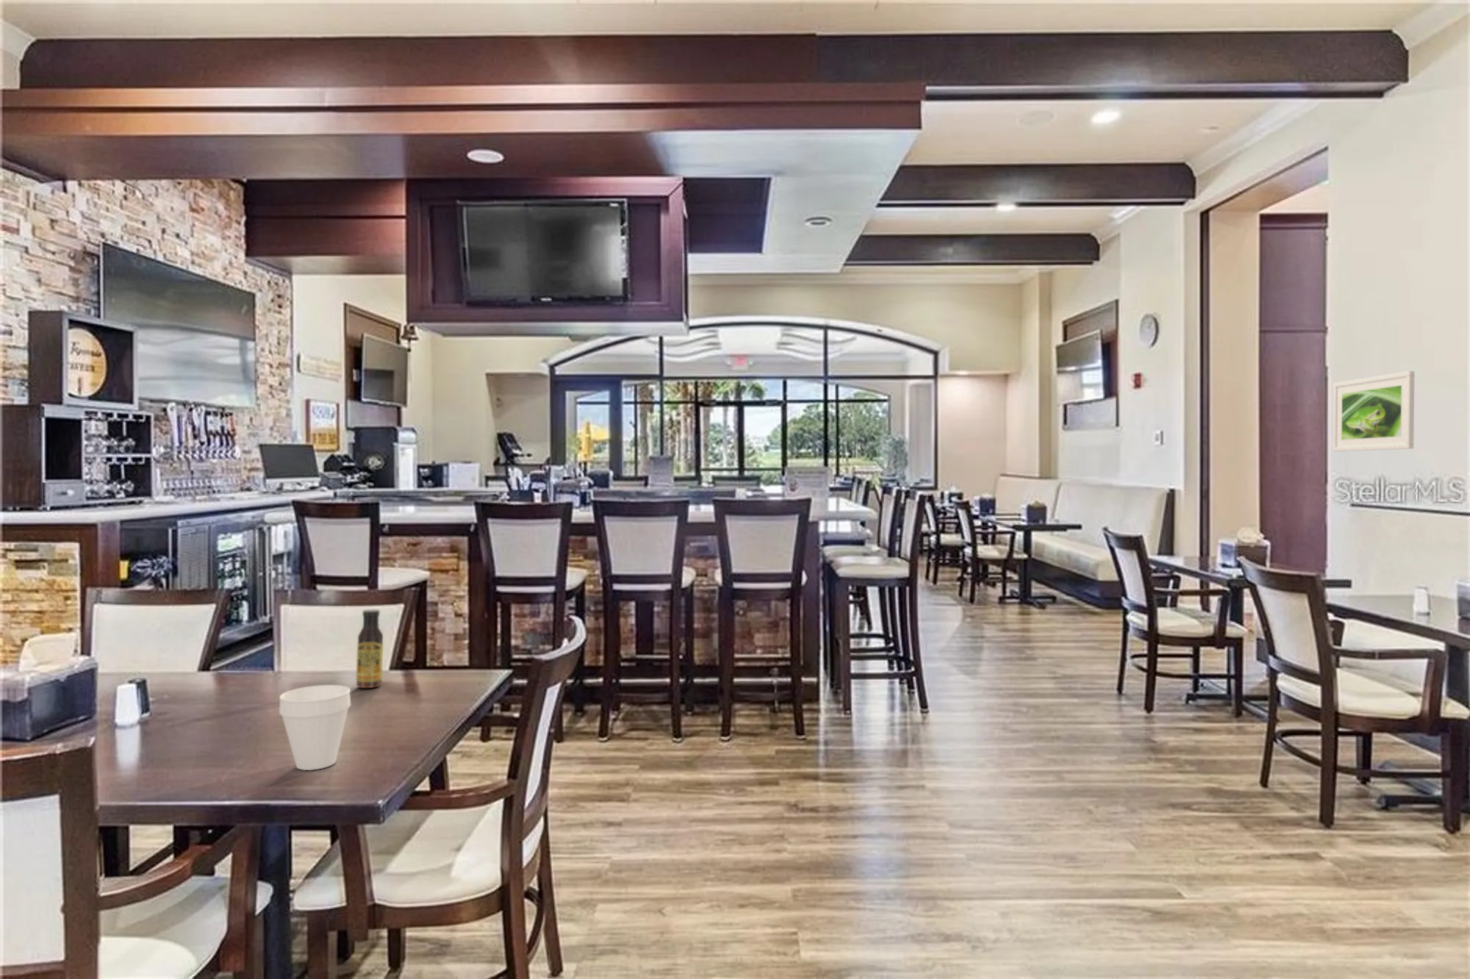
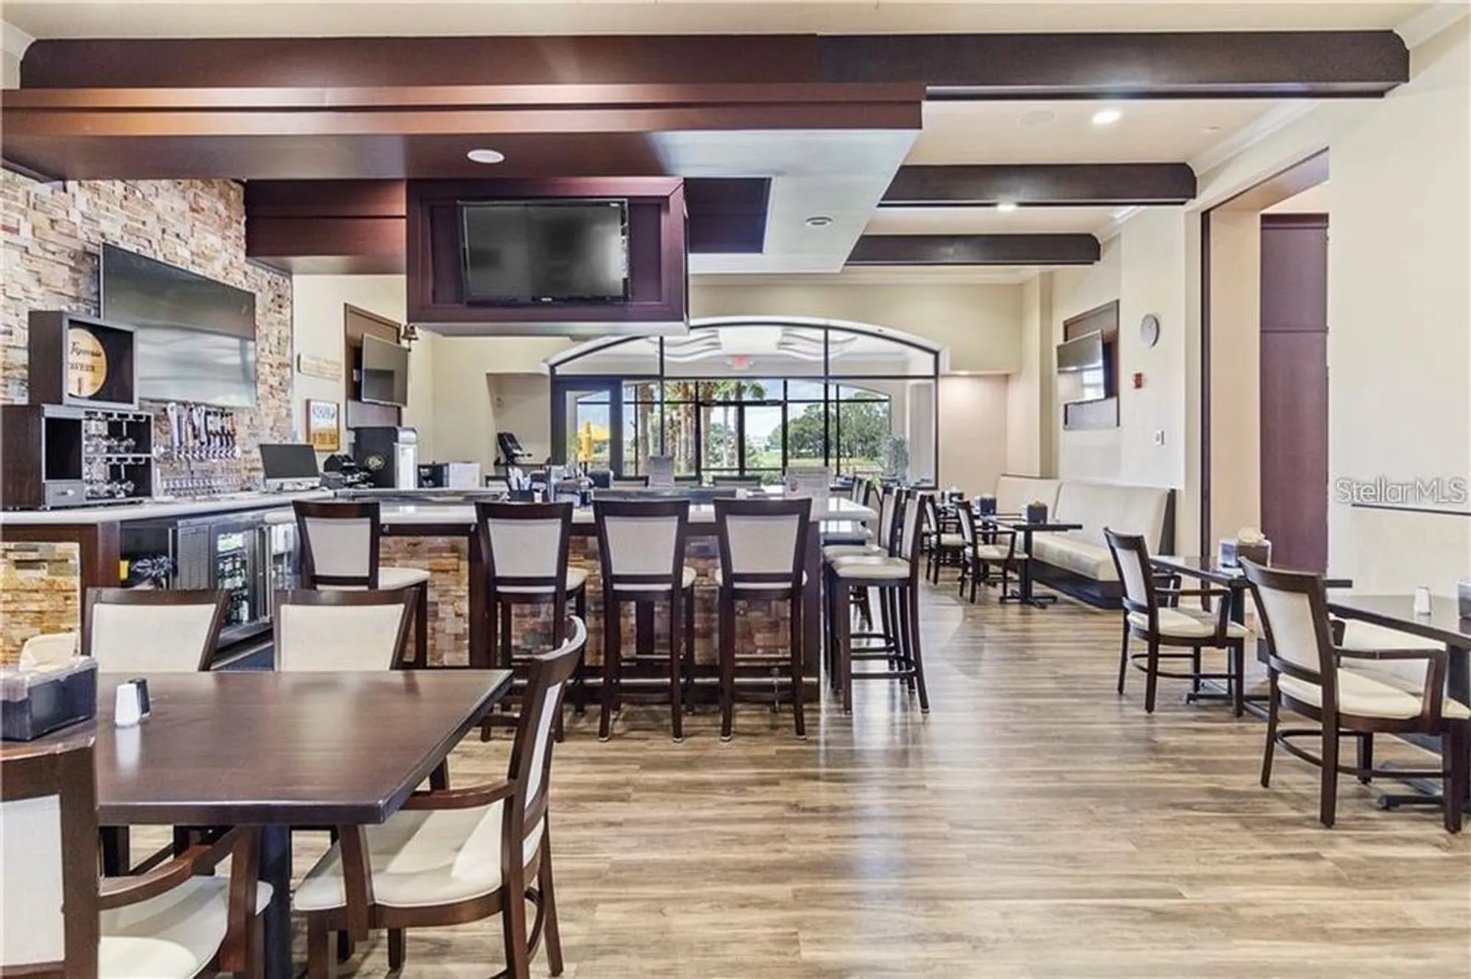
- sauce bottle (369, 648)
- cup (316, 728)
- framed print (1371, 414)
